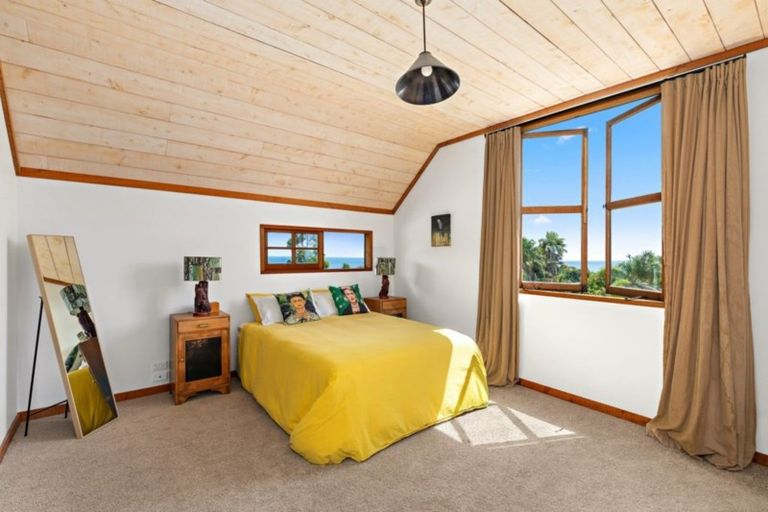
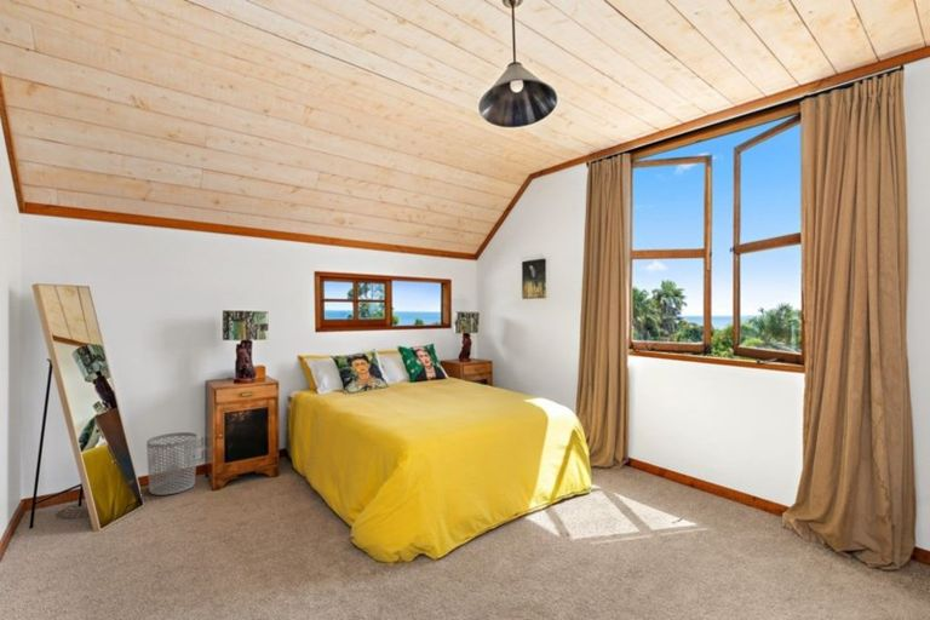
+ waste bin (172, 461)
